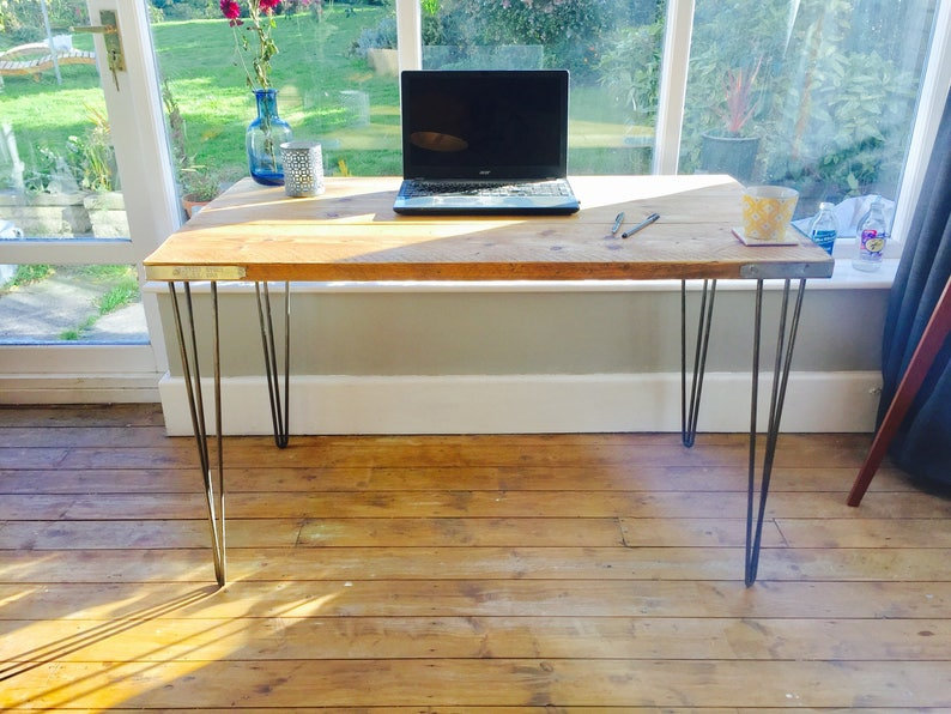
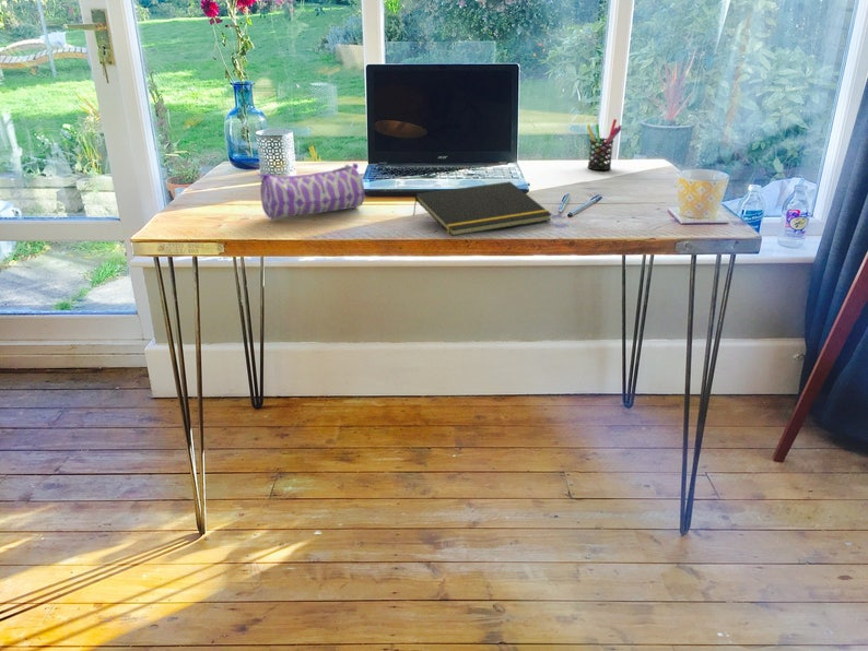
+ pencil case (313, 190)
+ pen holder (601, 143)
+ notepad (482, 206)
